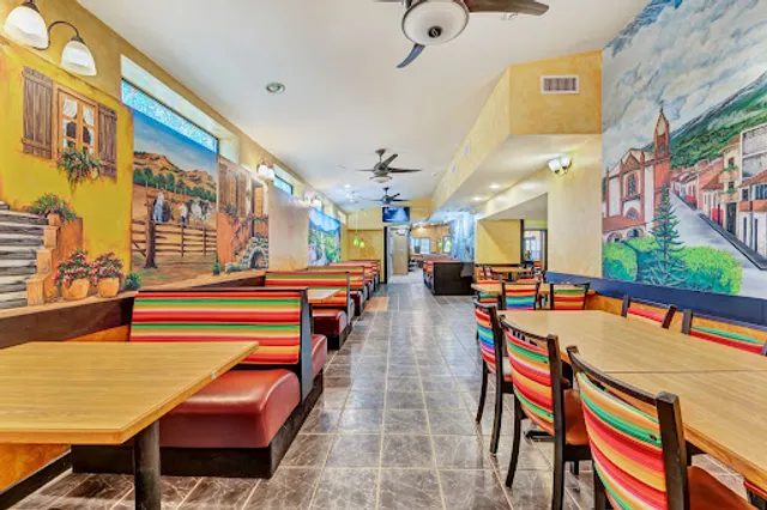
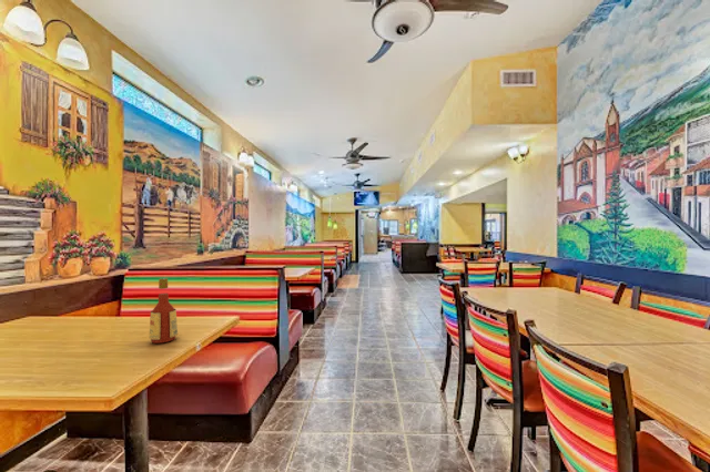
+ bottle (163, 309)
